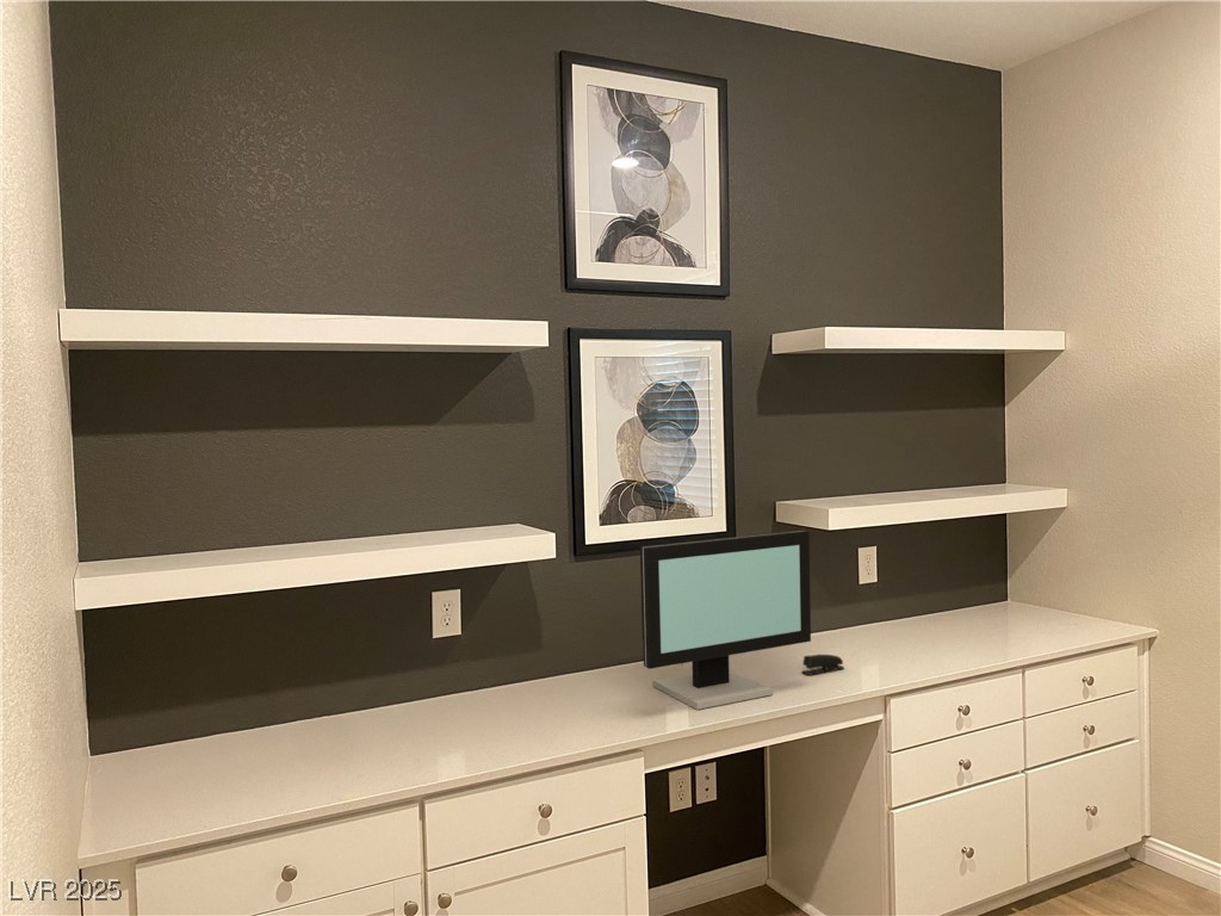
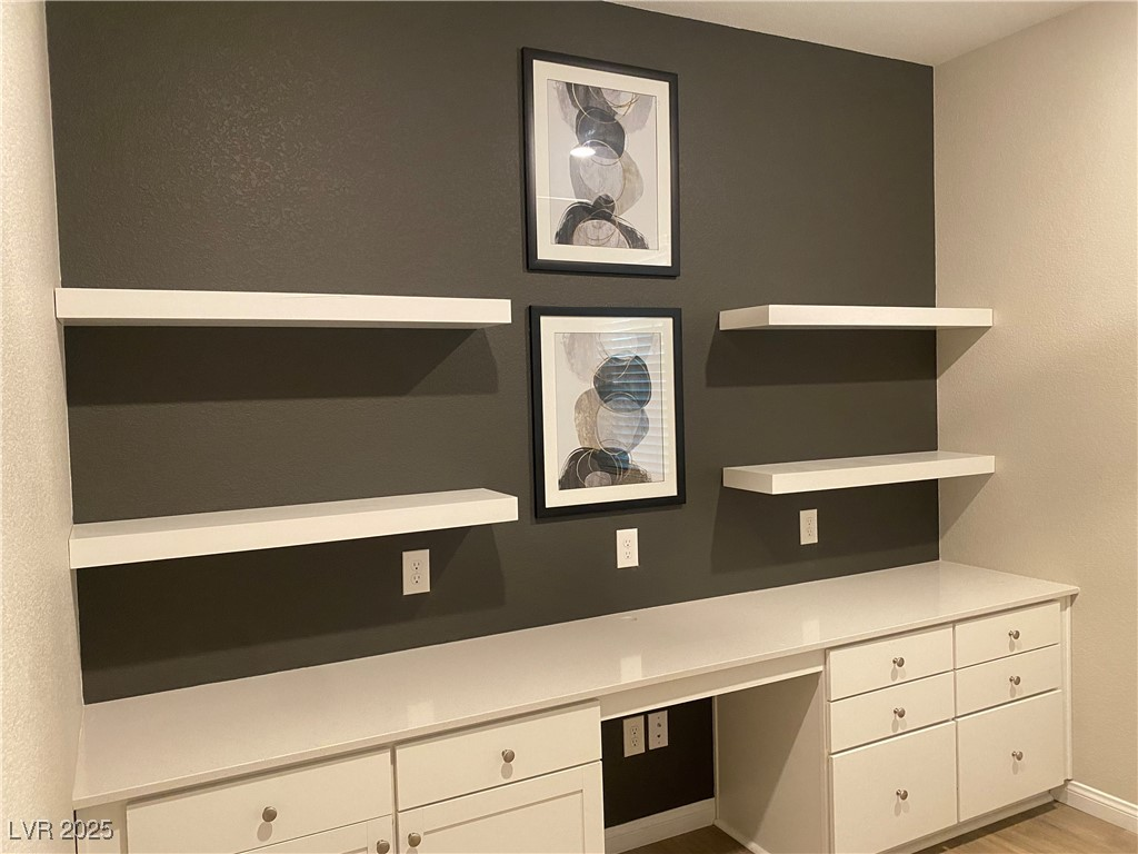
- stapler (823, 662)
- computer monitor (709, 612)
